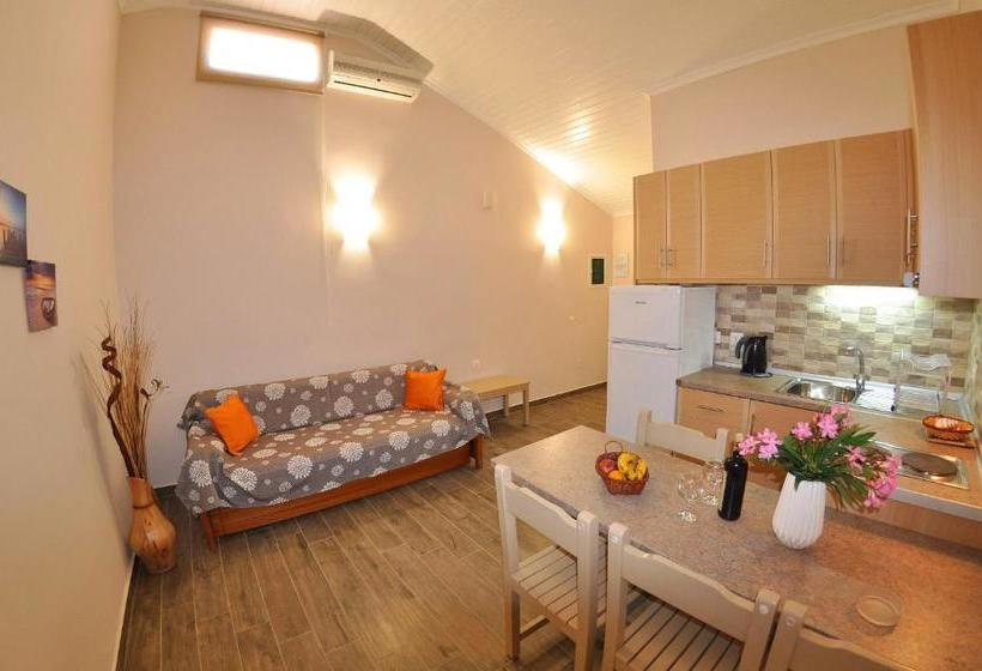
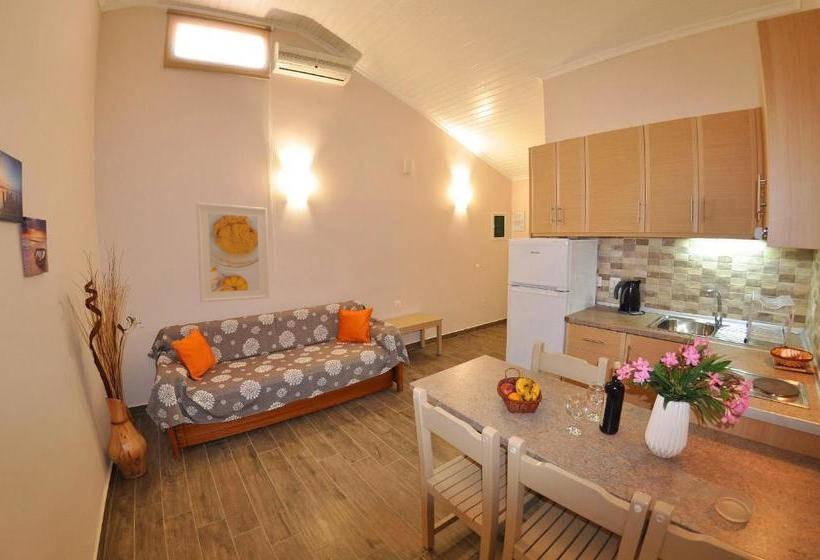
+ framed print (234, 253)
